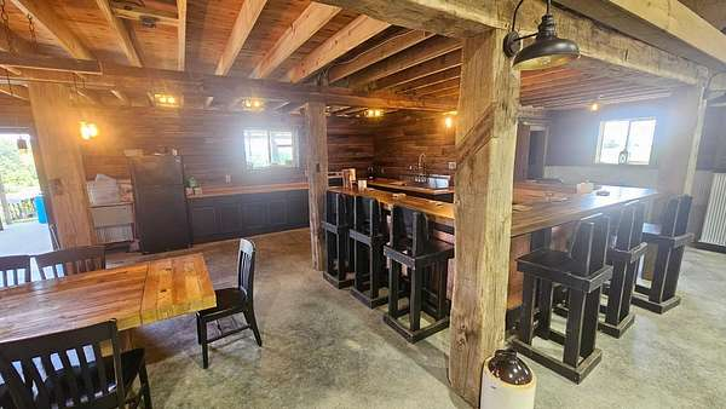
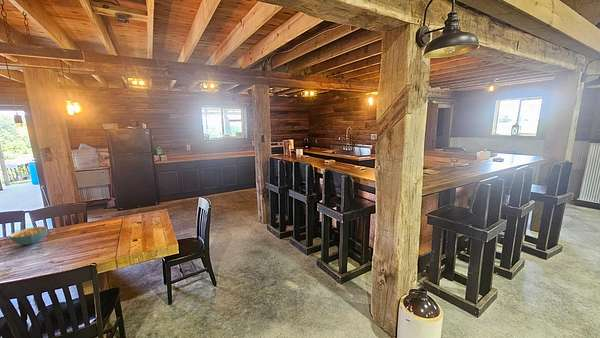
+ cereal bowl (30, 237)
